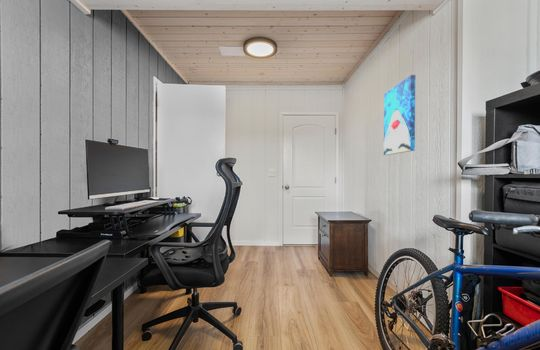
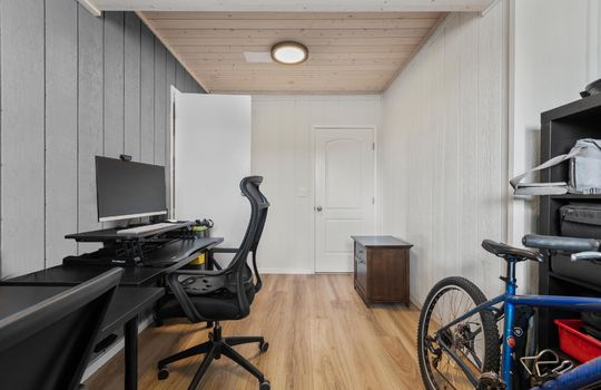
- wall art (397, 119)
